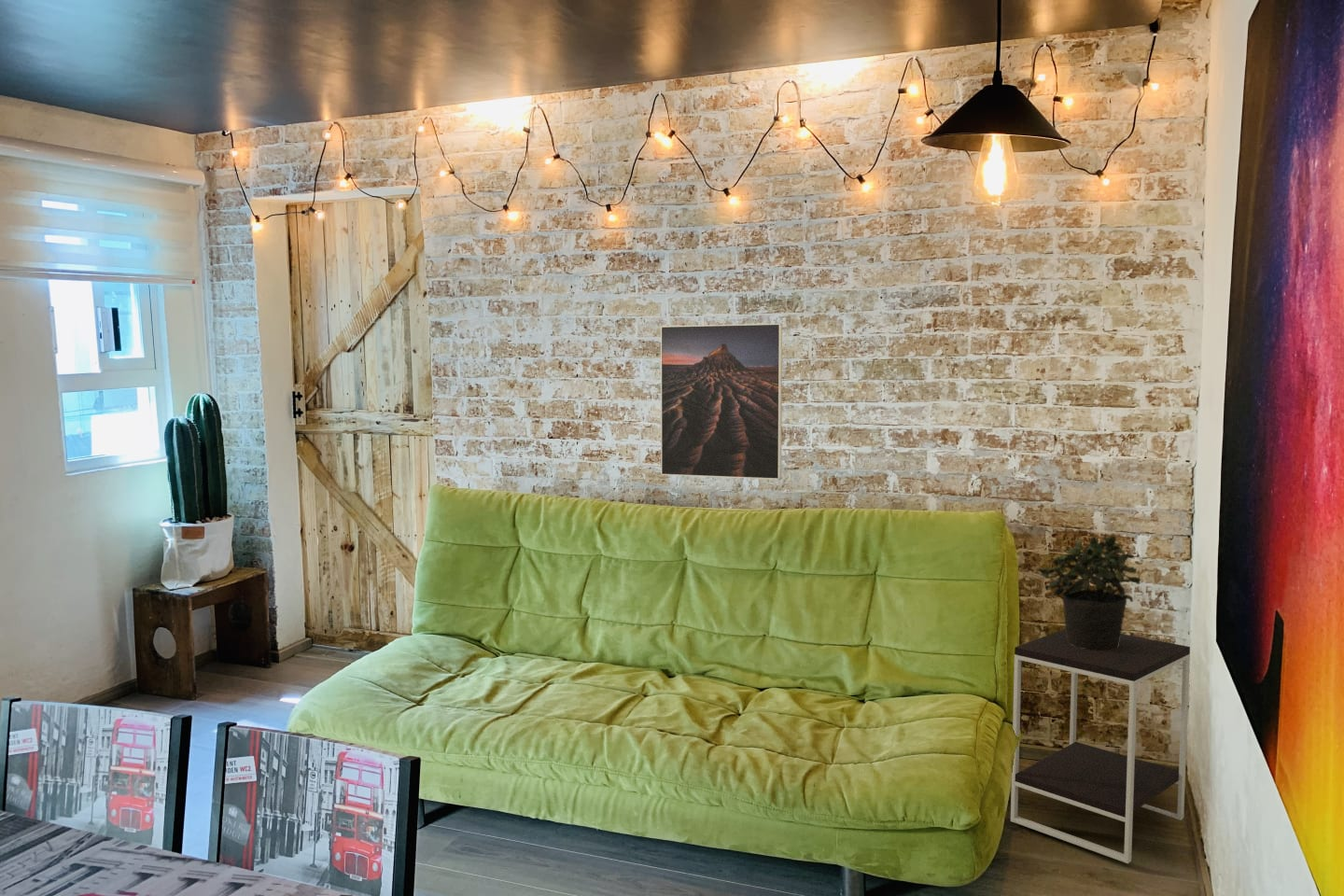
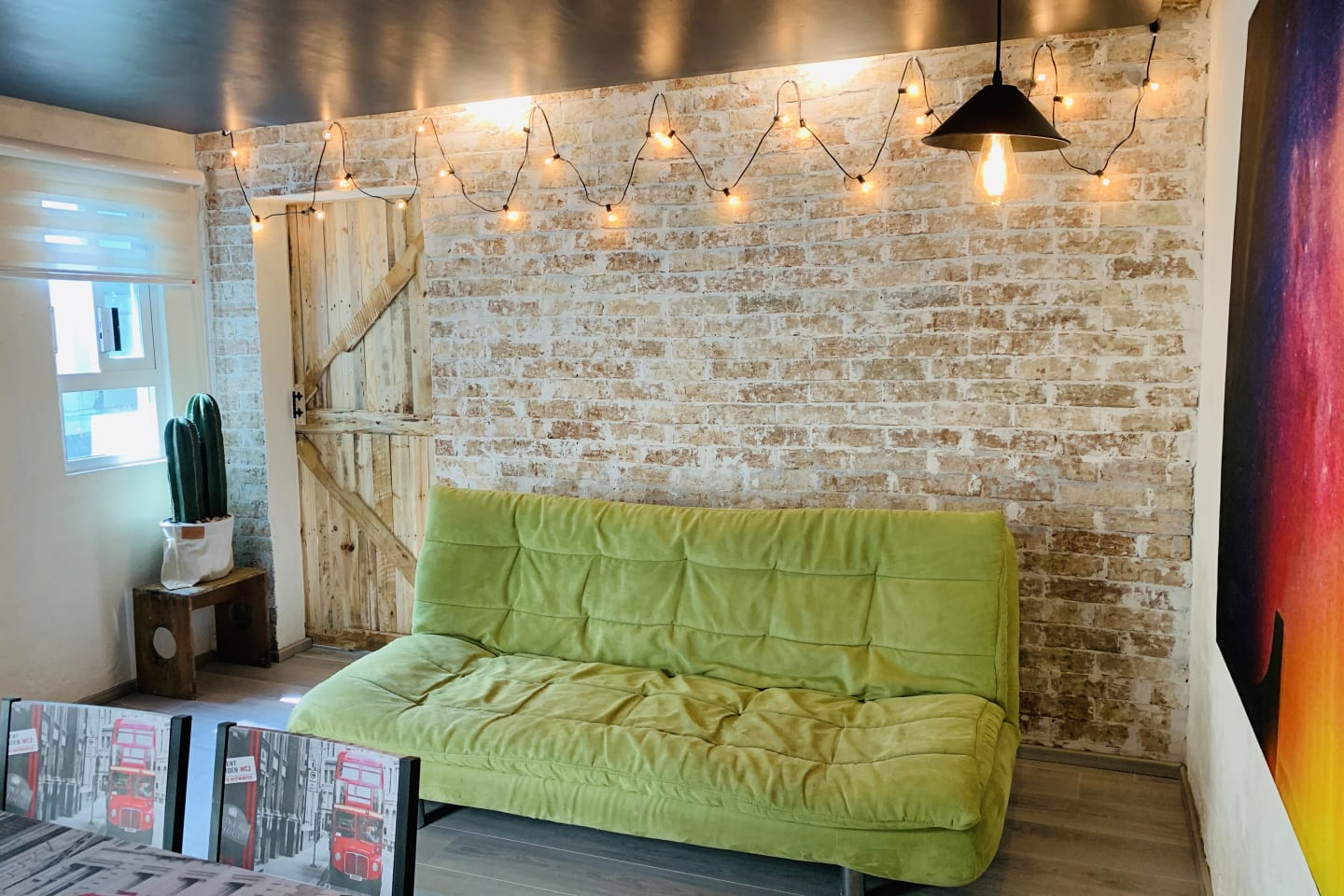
- side table (1098, 748)
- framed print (720, 401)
- potted plant (1098, 589)
